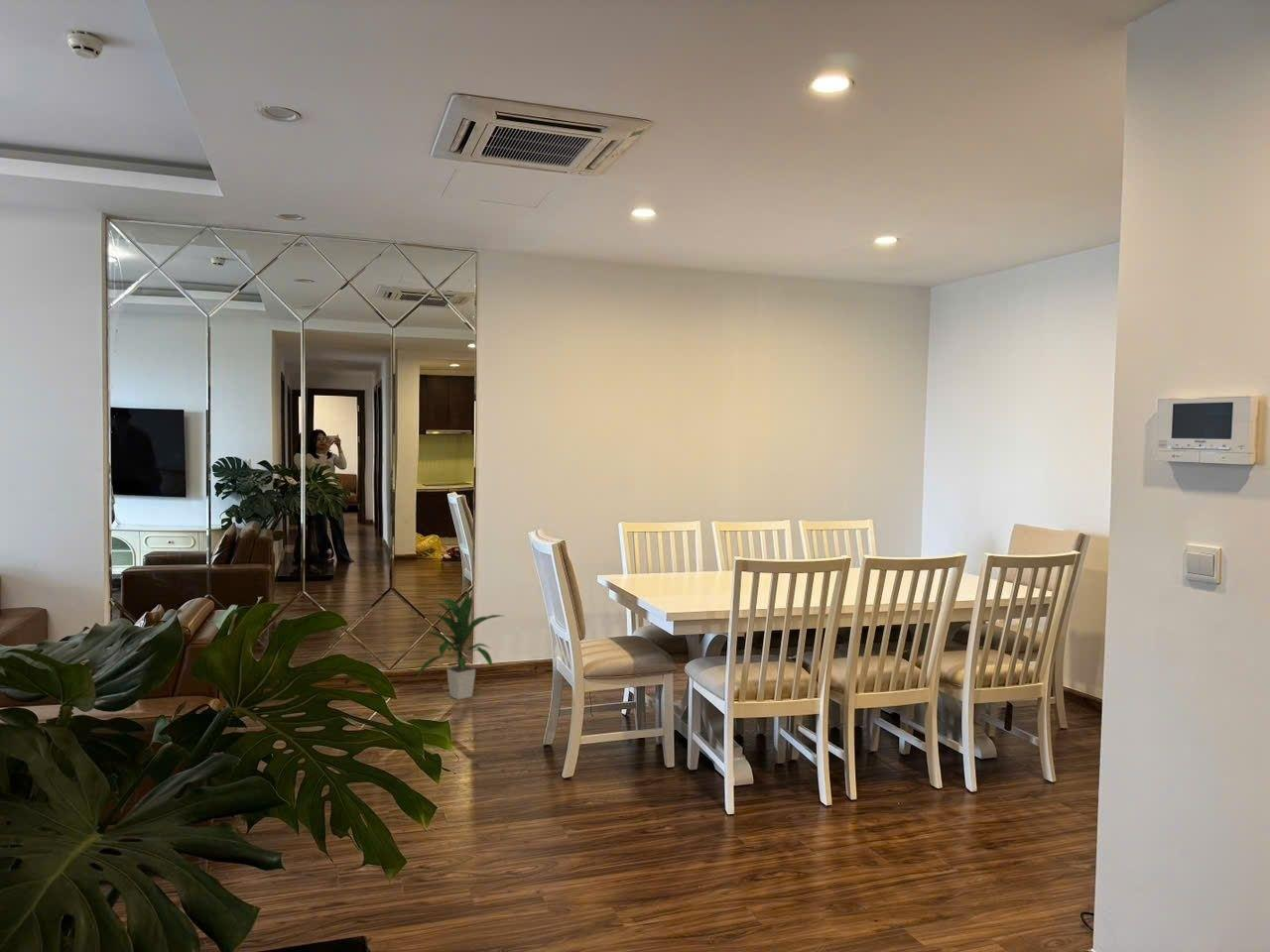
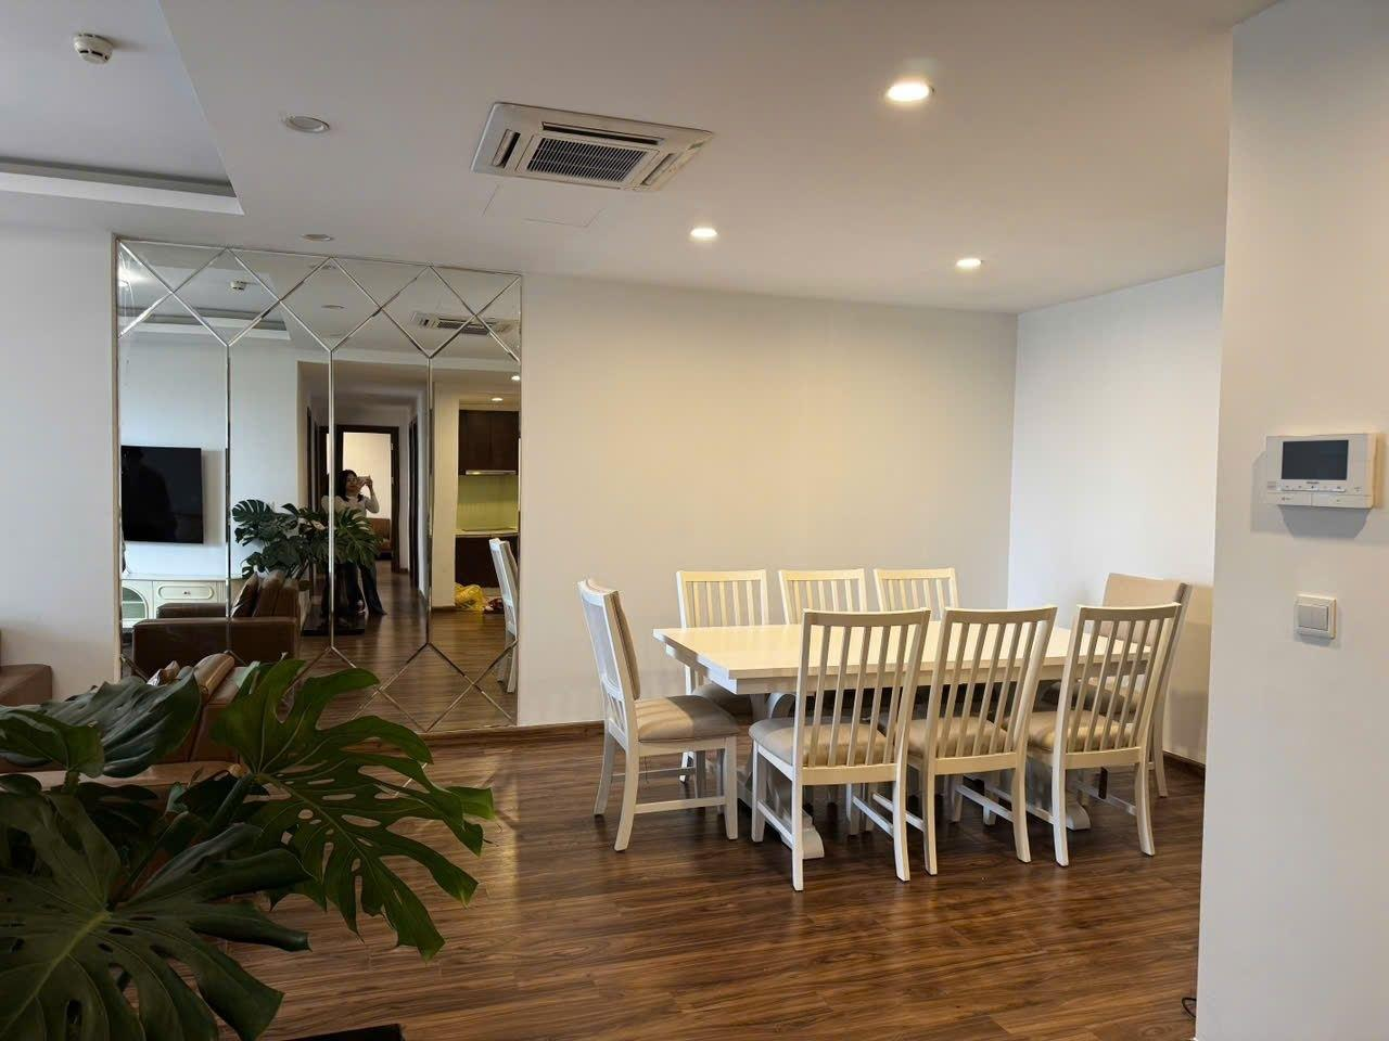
- indoor plant (456, 644)
